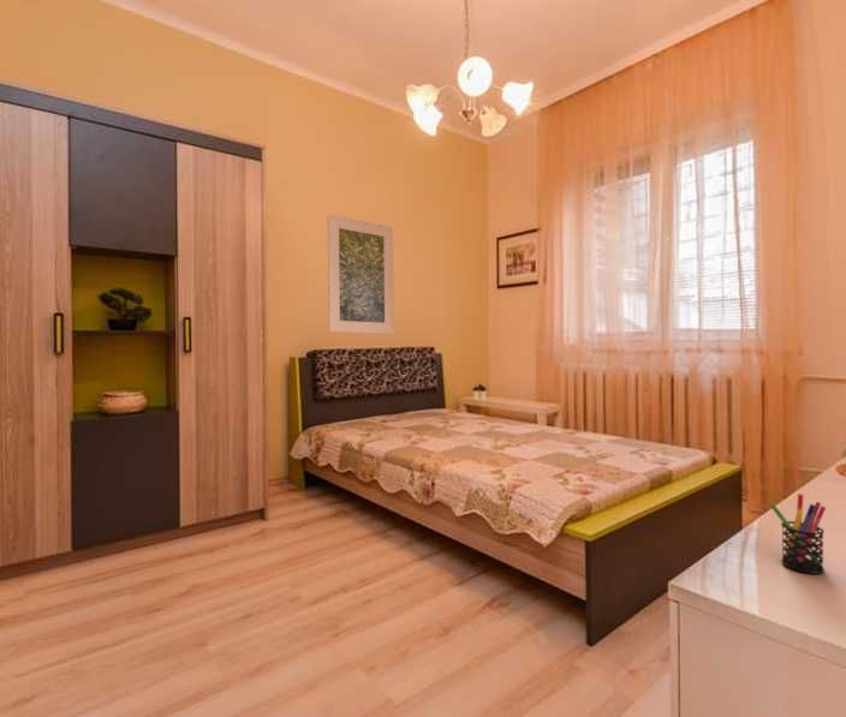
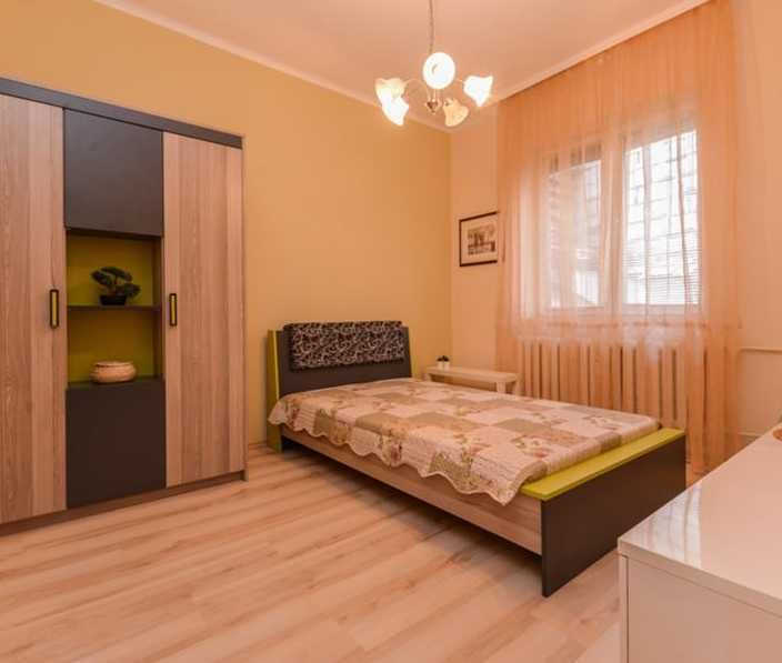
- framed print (362, 276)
- pen holder (797, 530)
